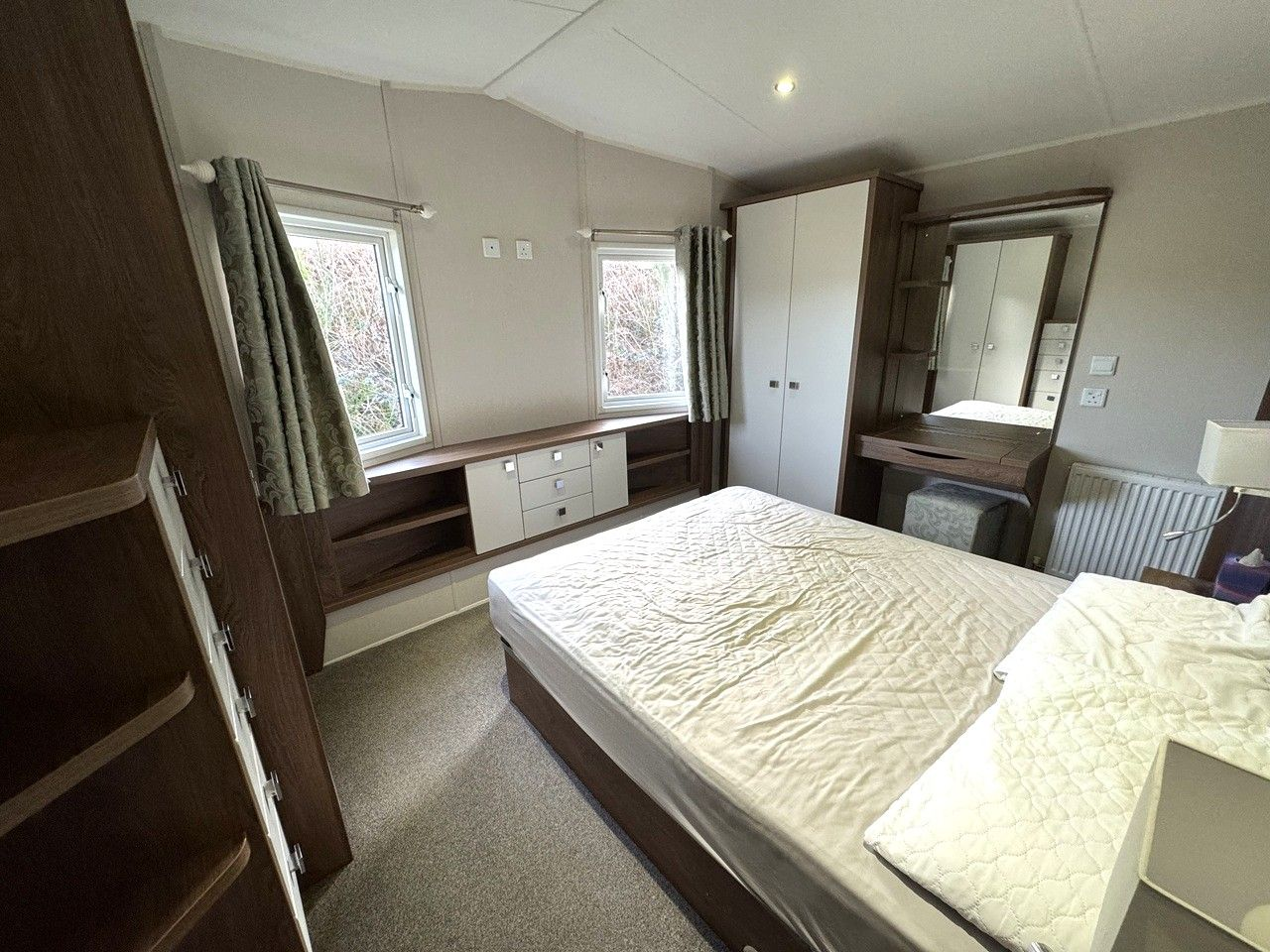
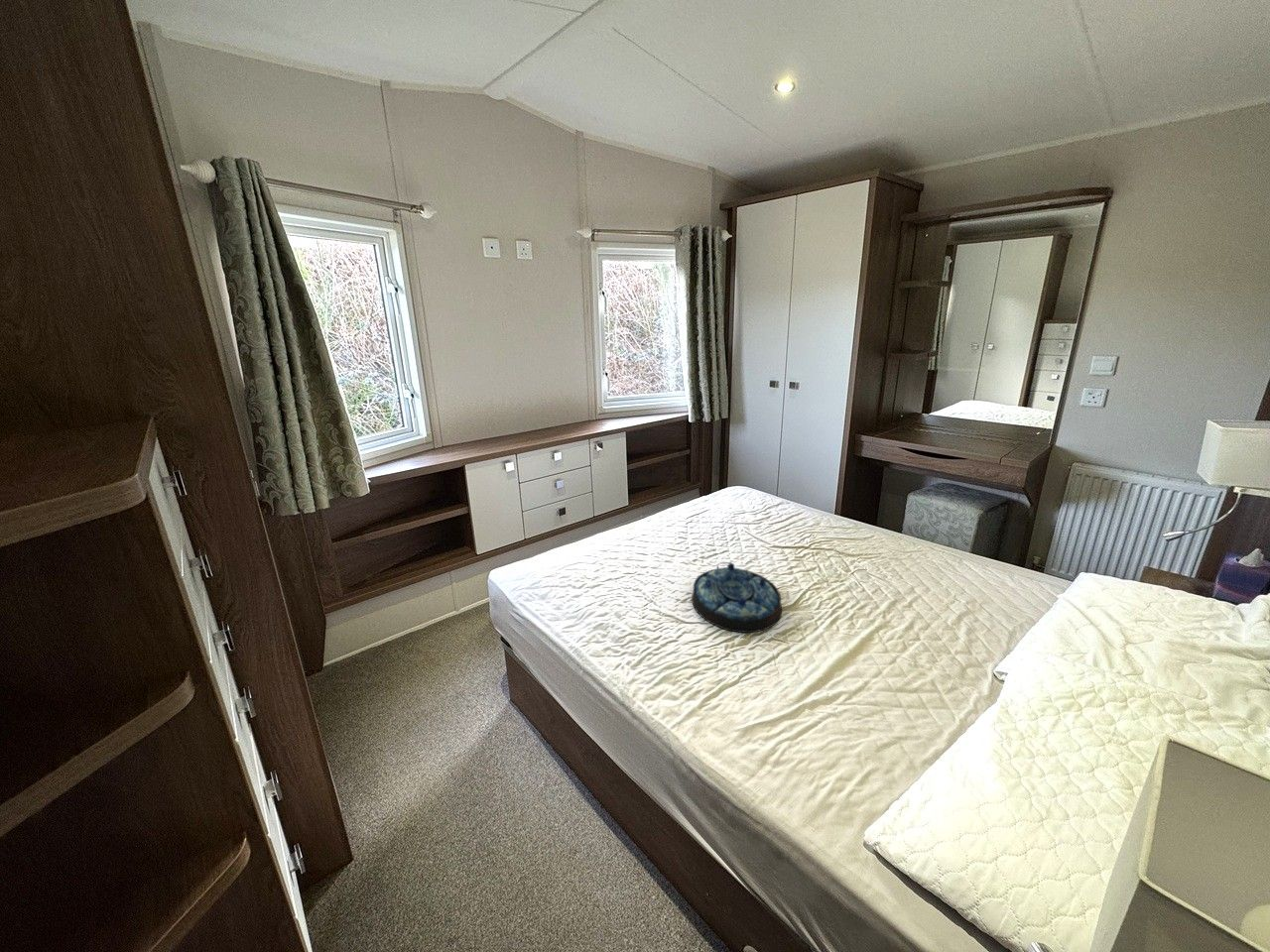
+ serving tray (735, 590)
